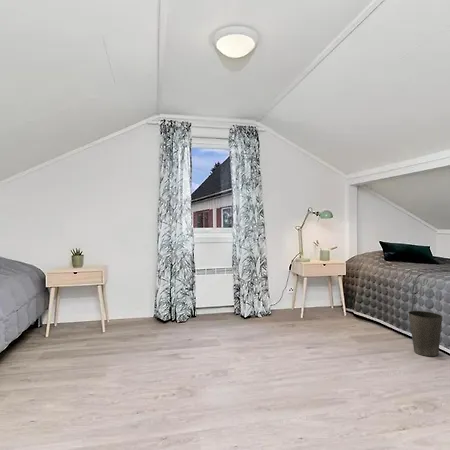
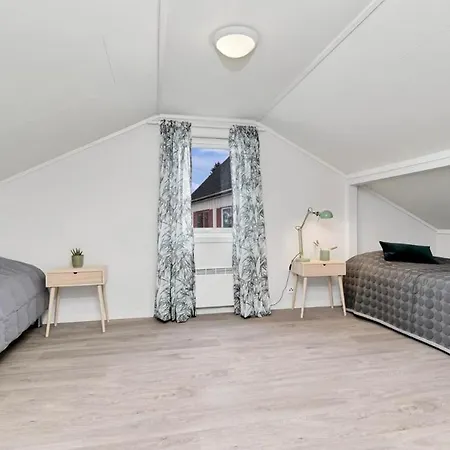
- waste basket (425, 333)
